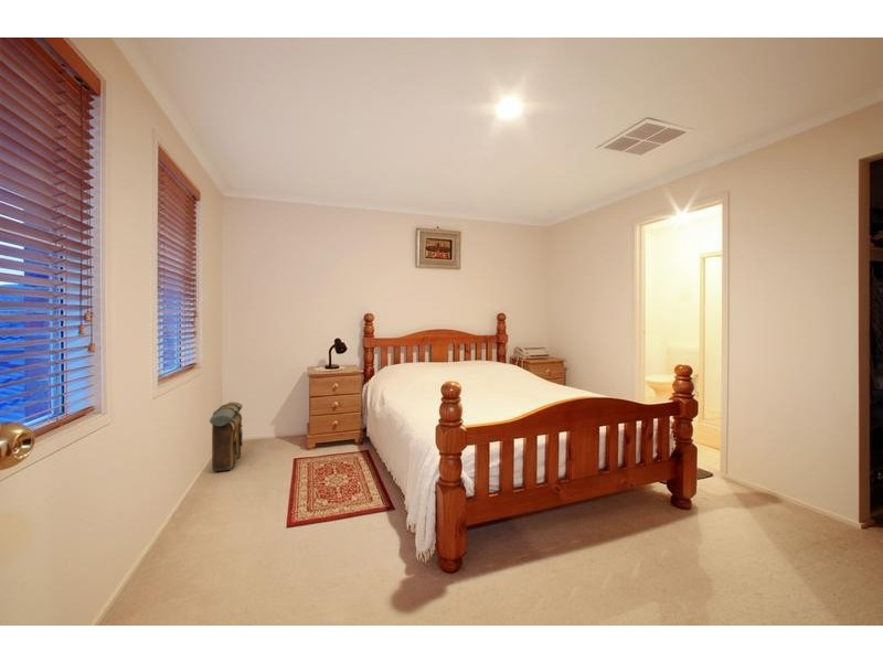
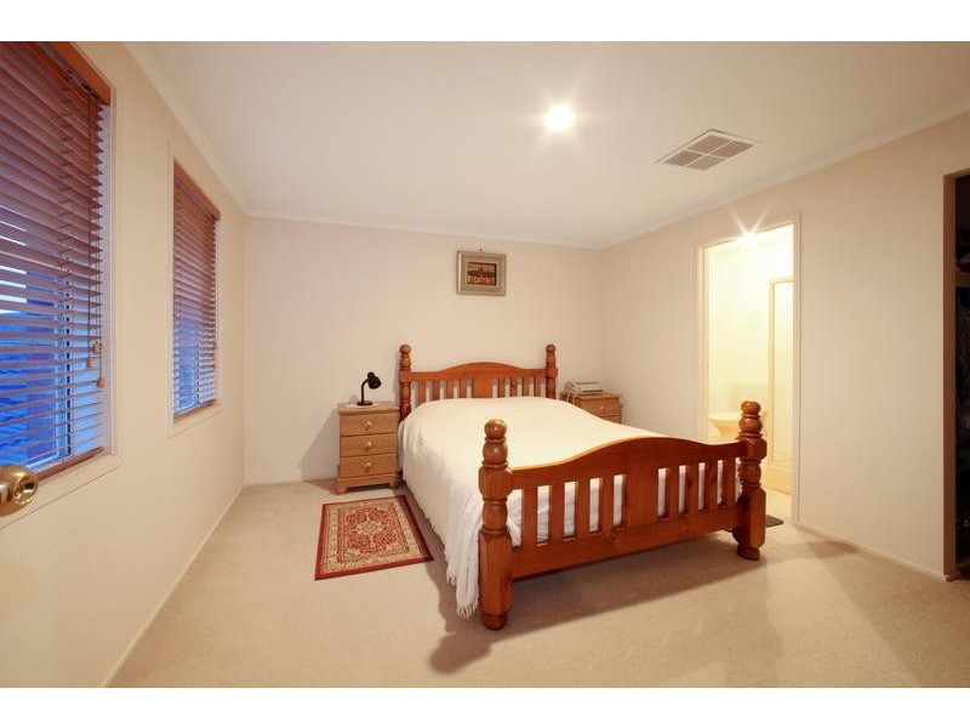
- backpack (227, 433)
